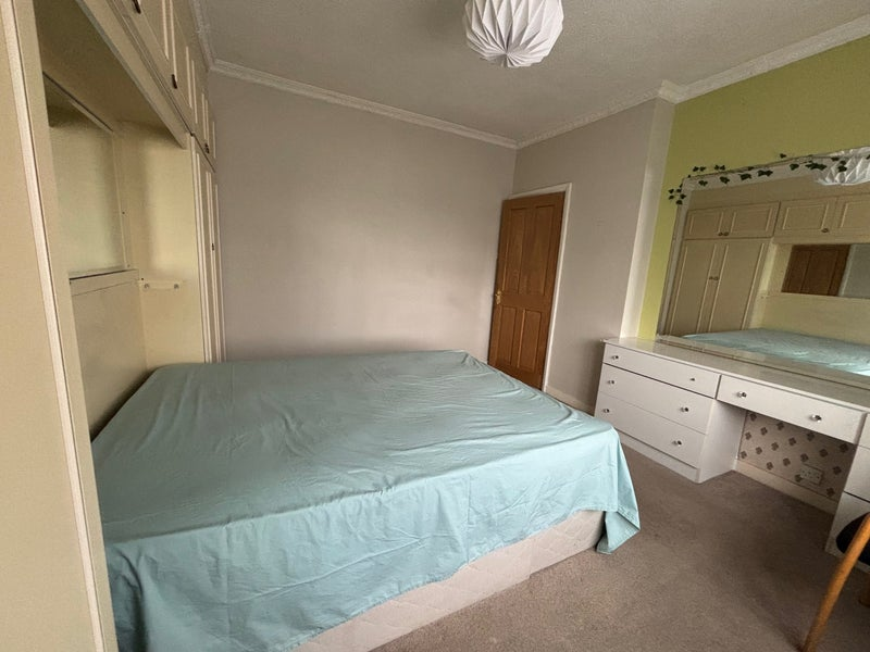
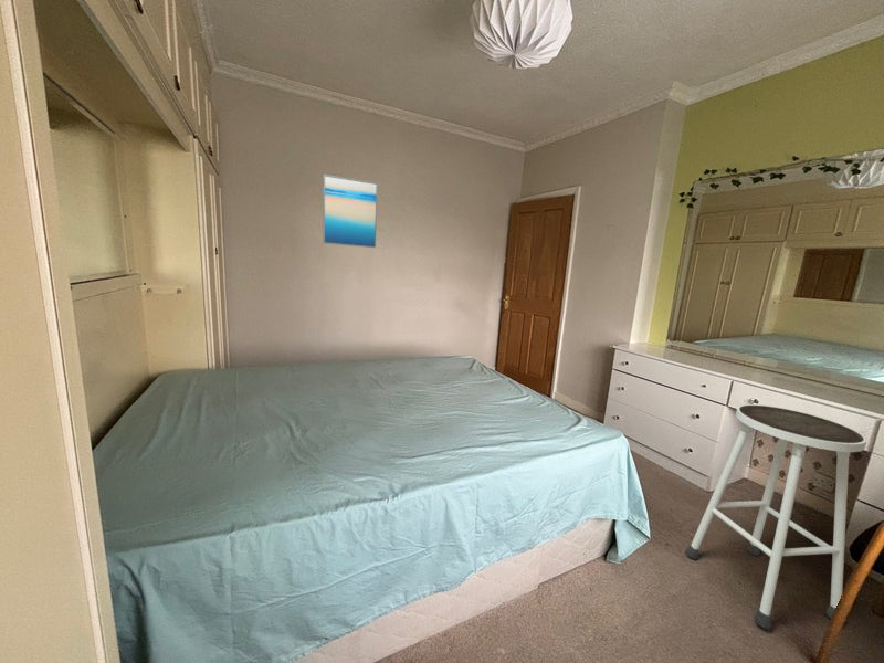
+ stool (774, 509)
+ wall art (350, 212)
